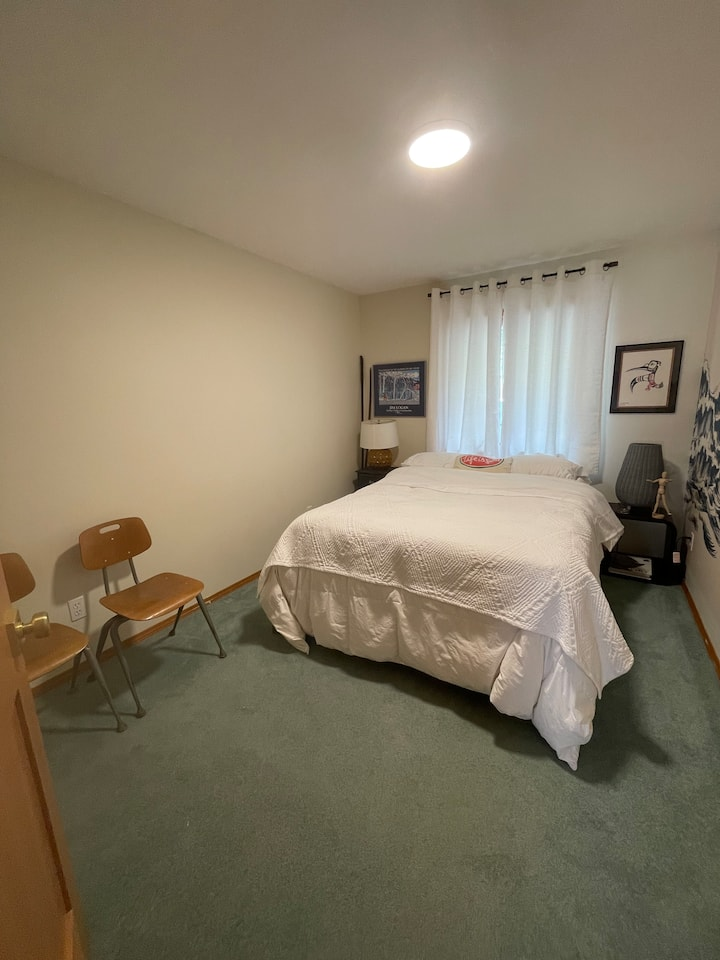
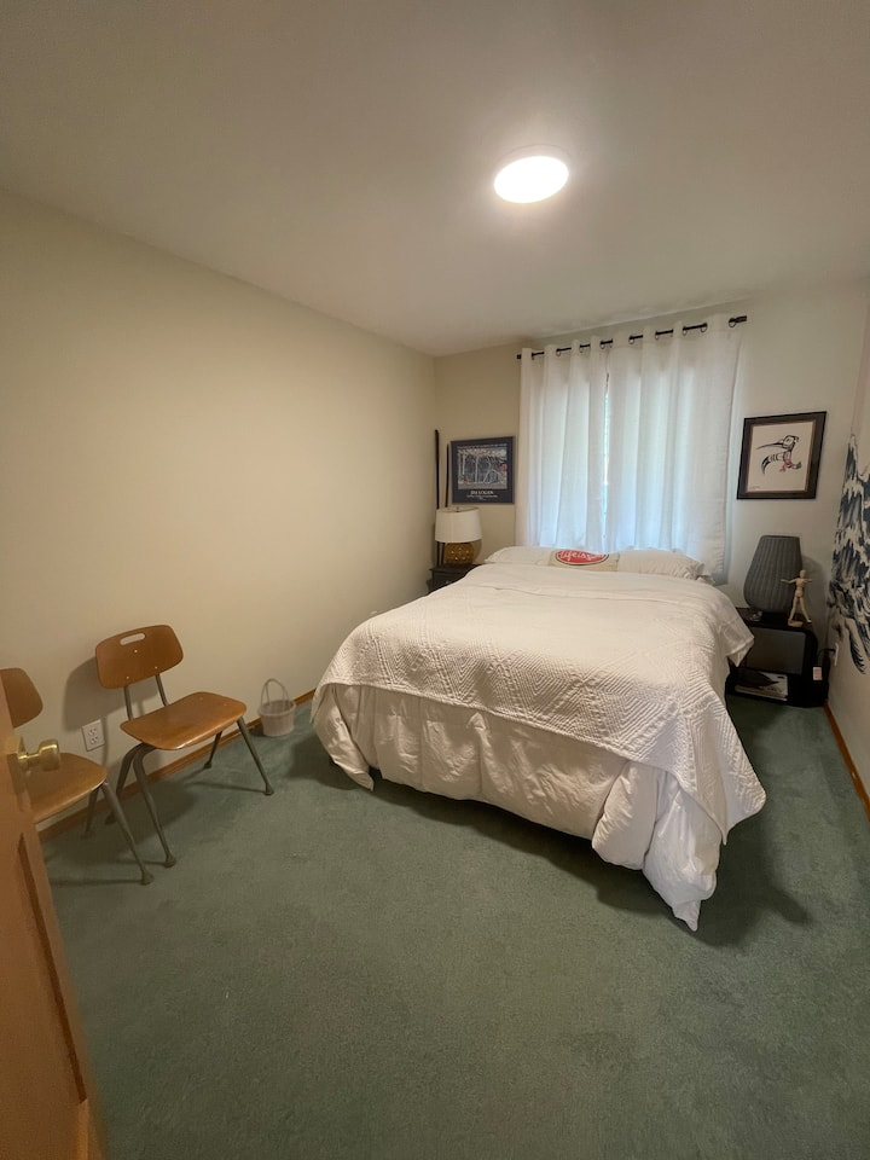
+ basket (276, 703)
